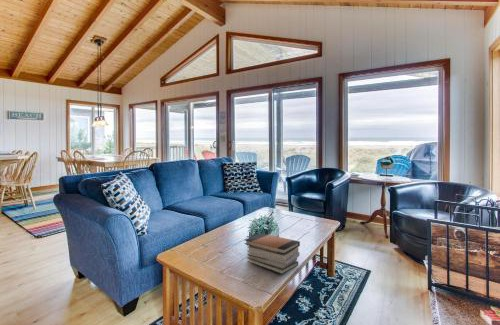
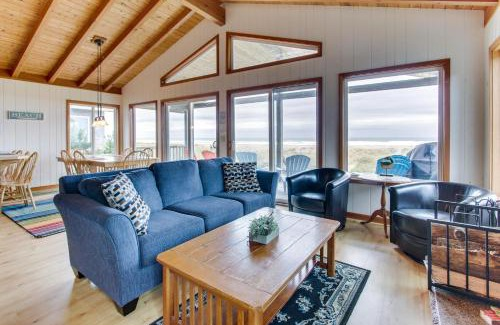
- book stack (272, 252)
